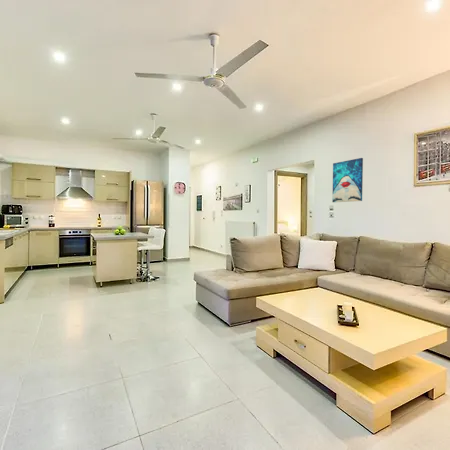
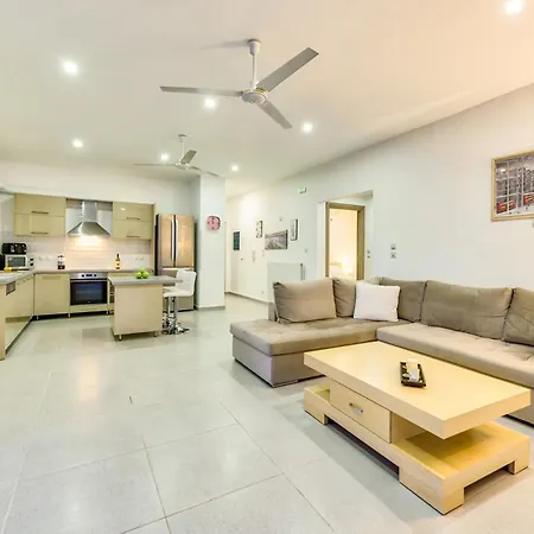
- wall art (346, 181)
